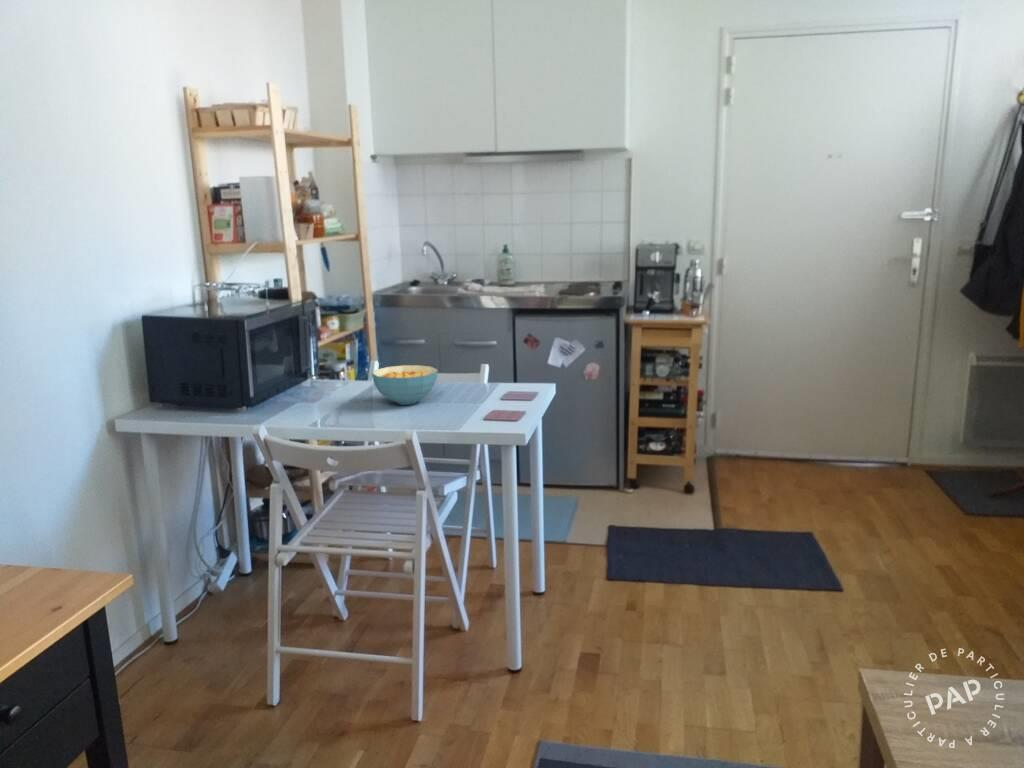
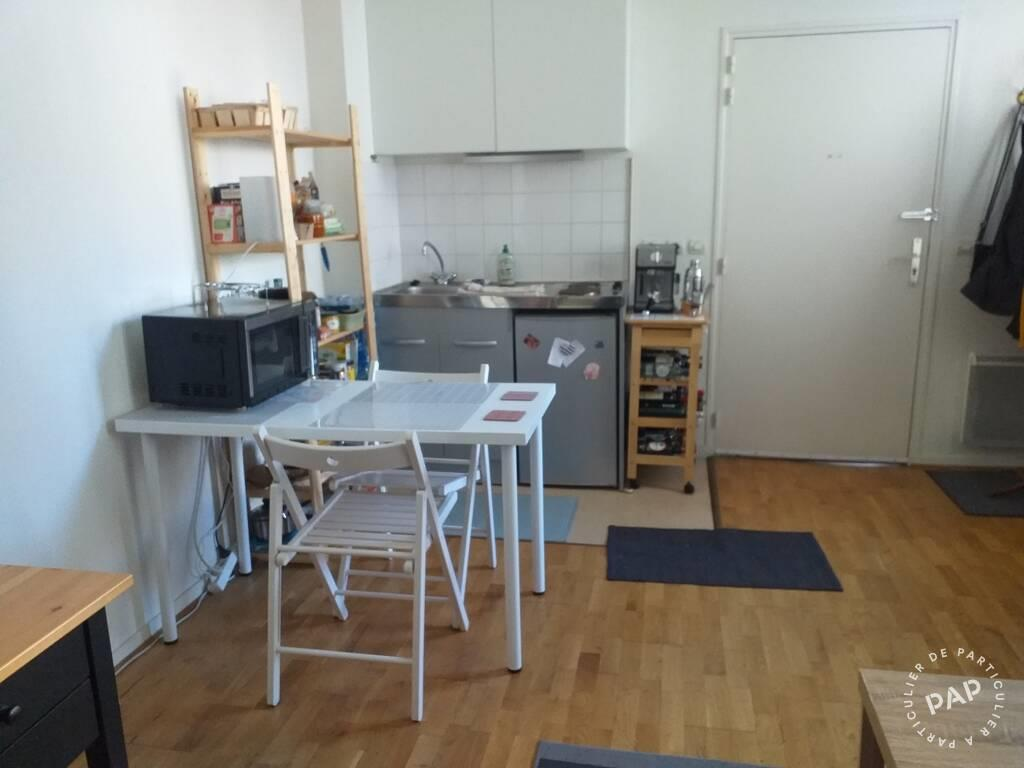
- cereal bowl (405, 387)
